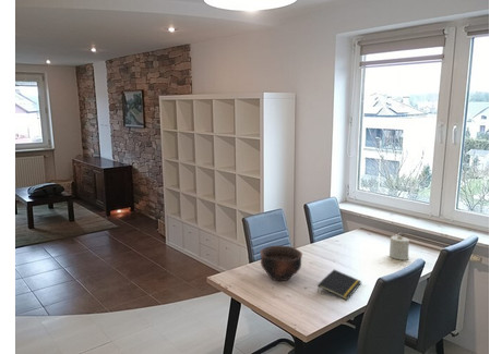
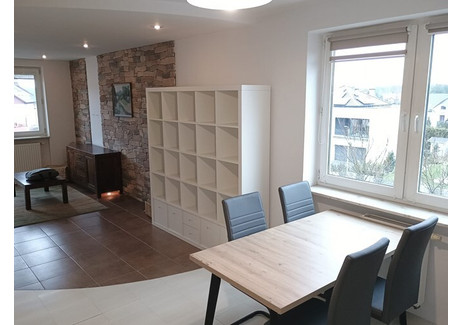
- candle (399, 245)
- bowl (280, 264)
- notepad (339, 283)
